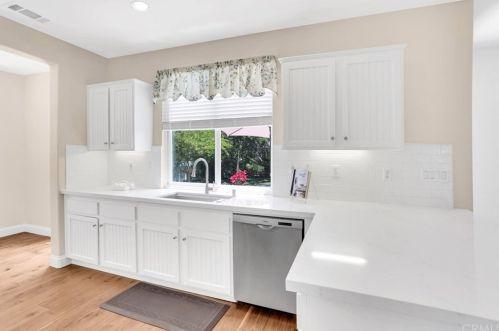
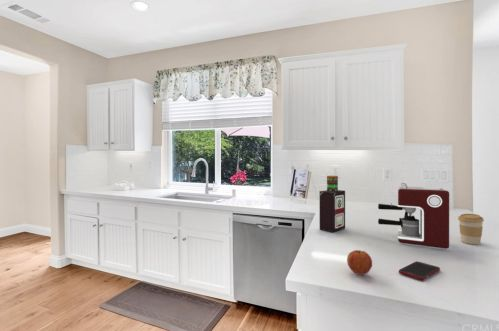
+ coffee maker (410, 209)
+ bottle (332, 202)
+ cell phone (419, 270)
+ coffee cup (470, 228)
+ apple (359, 261)
